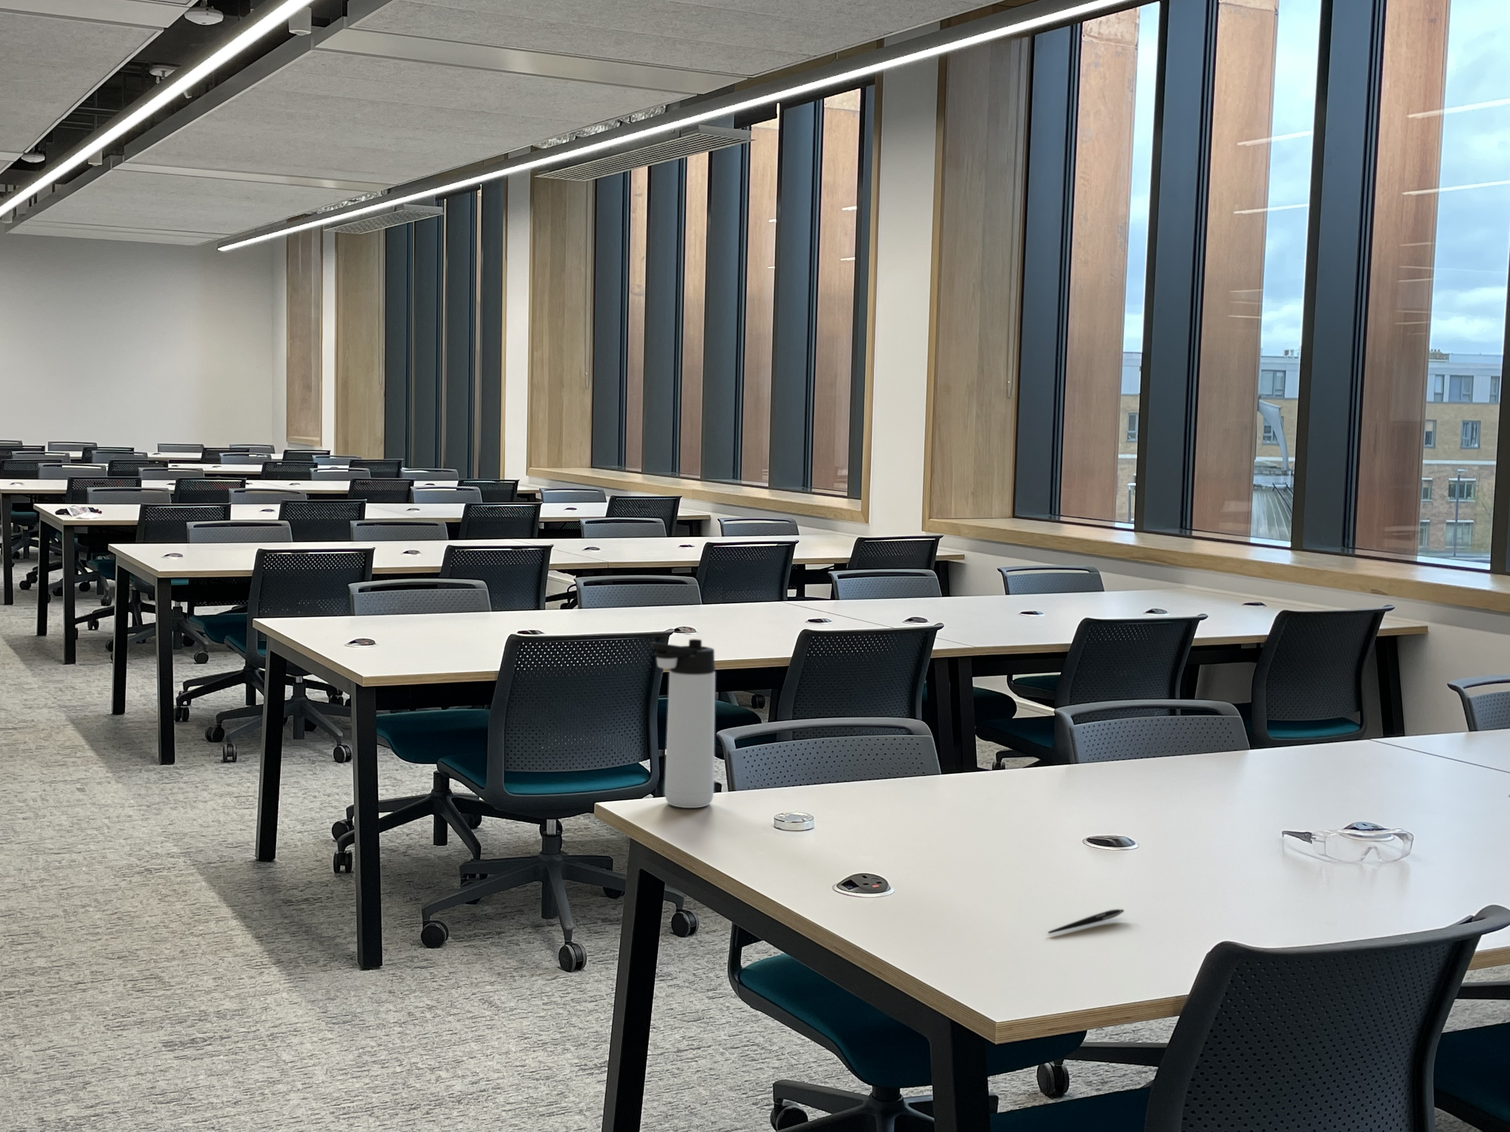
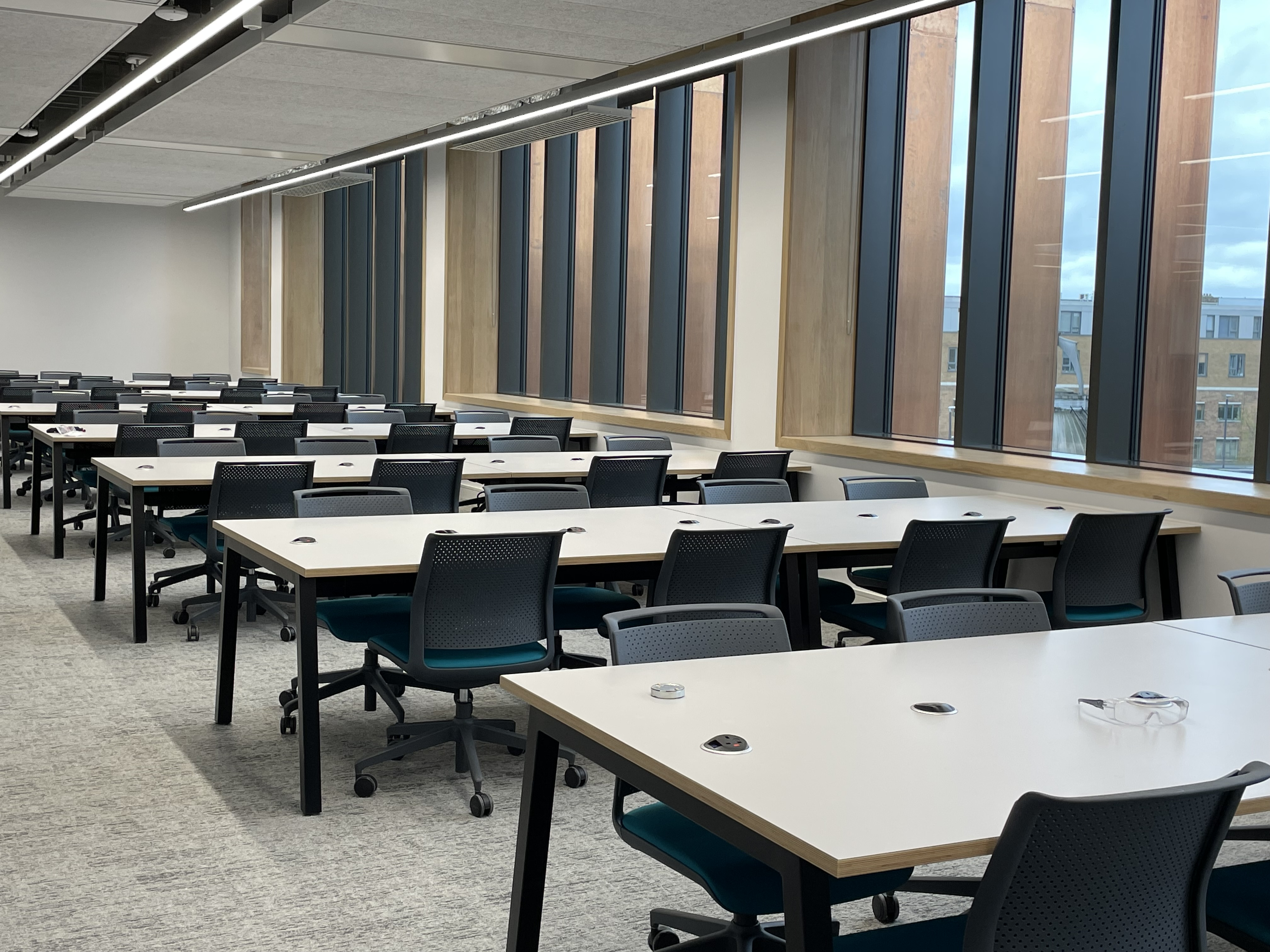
- pen (1086, 920)
- thermos bottle (681, 723)
